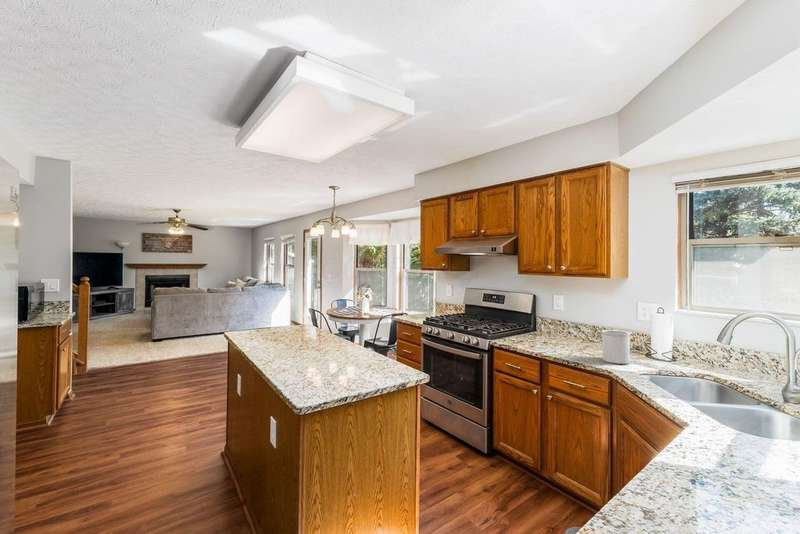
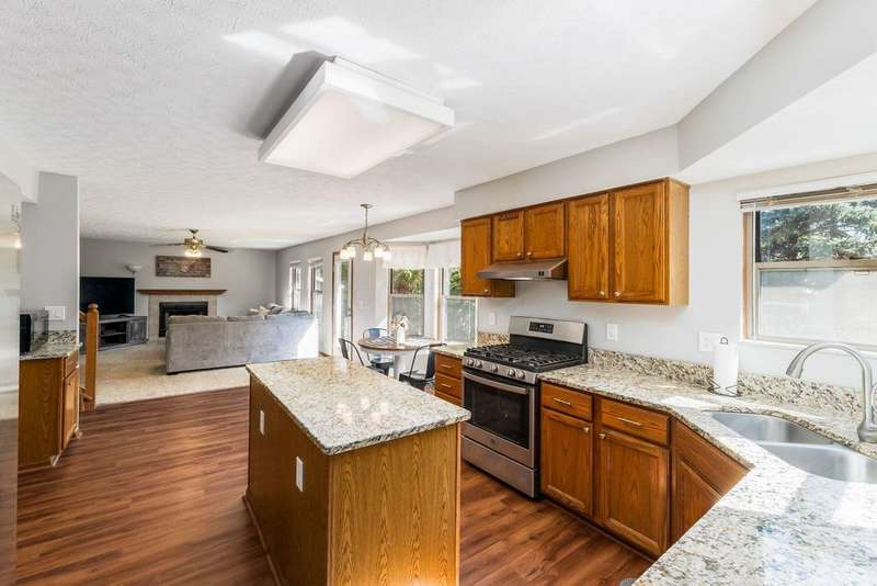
- utensil holder (615, 346)
